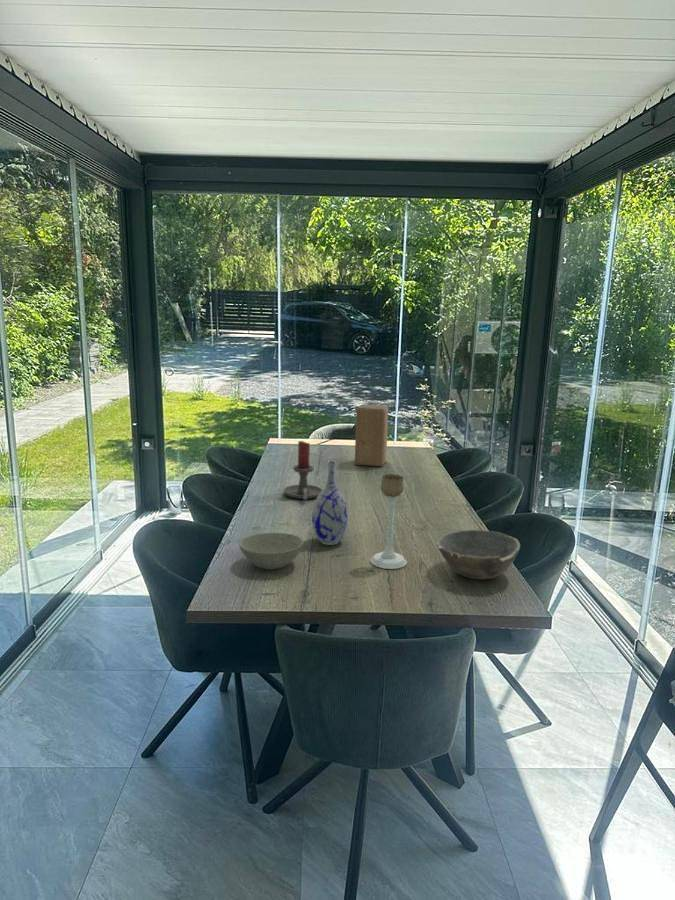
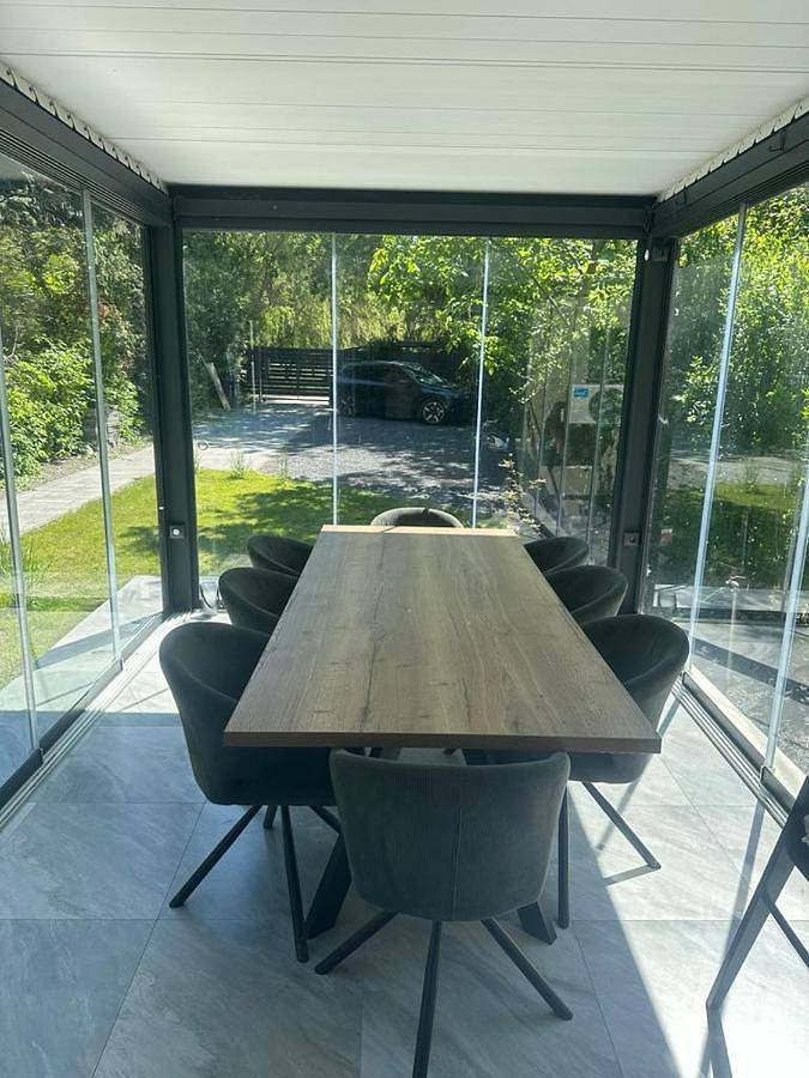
- bowl (476, 556)
- candle holder (303, 469)
- candle holder (390, 519)
- bowl (271, 552)
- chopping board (371, 435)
- vase (330, 502)
